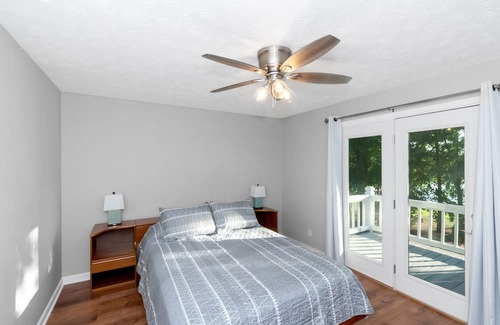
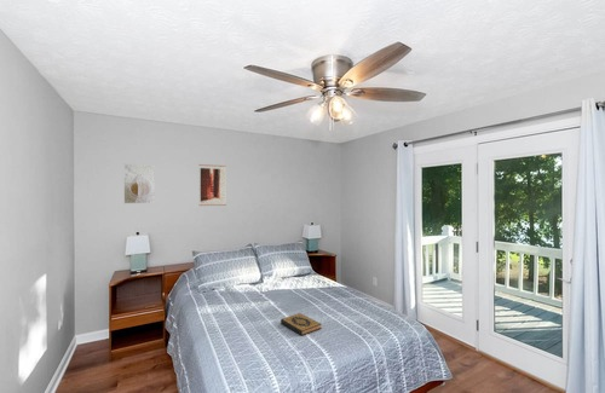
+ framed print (139, 184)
+ wall art (212, 185)
+ hardback book (300, 323)
